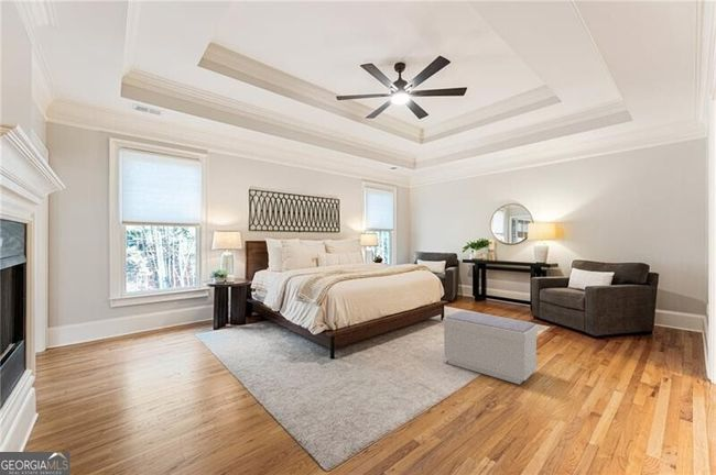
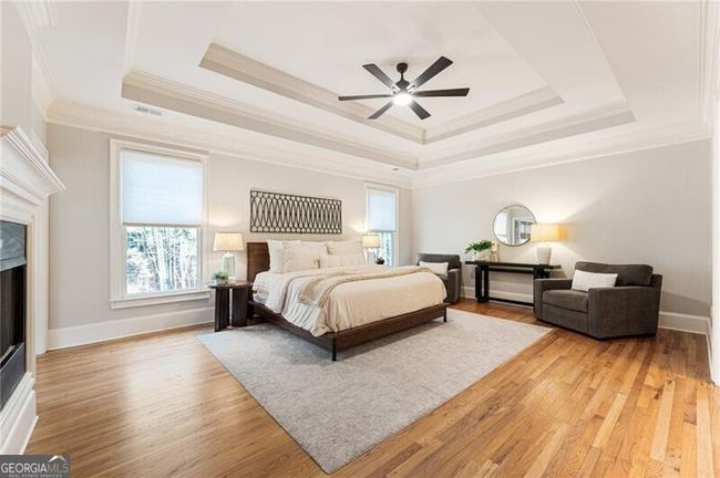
- bench (488, 343)
